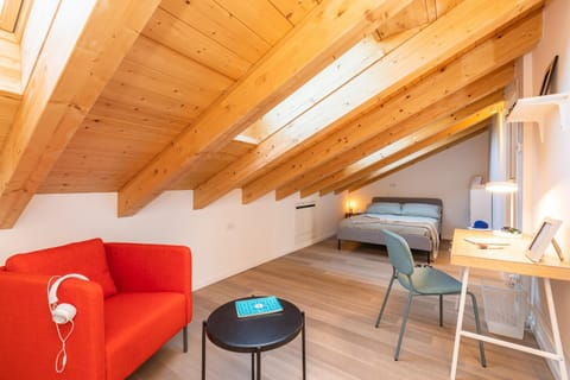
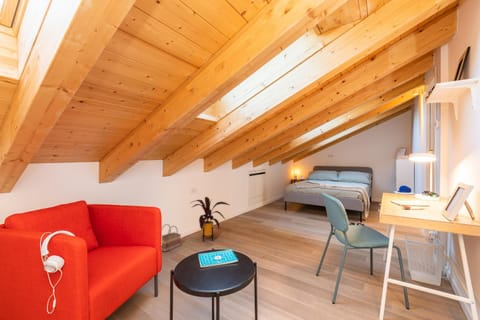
+ house plant (205, 218)
+ basket (169, 236)
